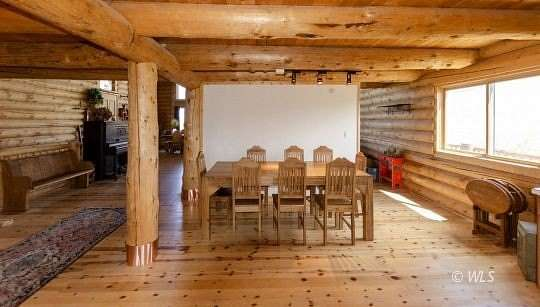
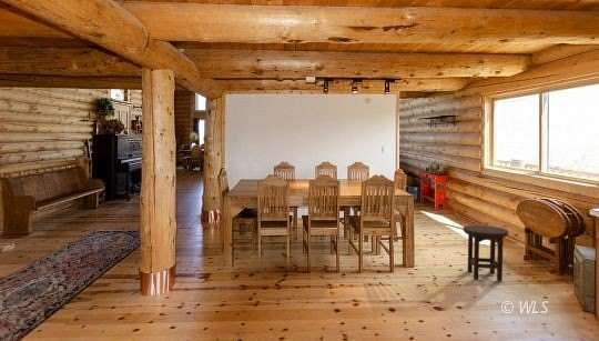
+ stool (484, 258)
